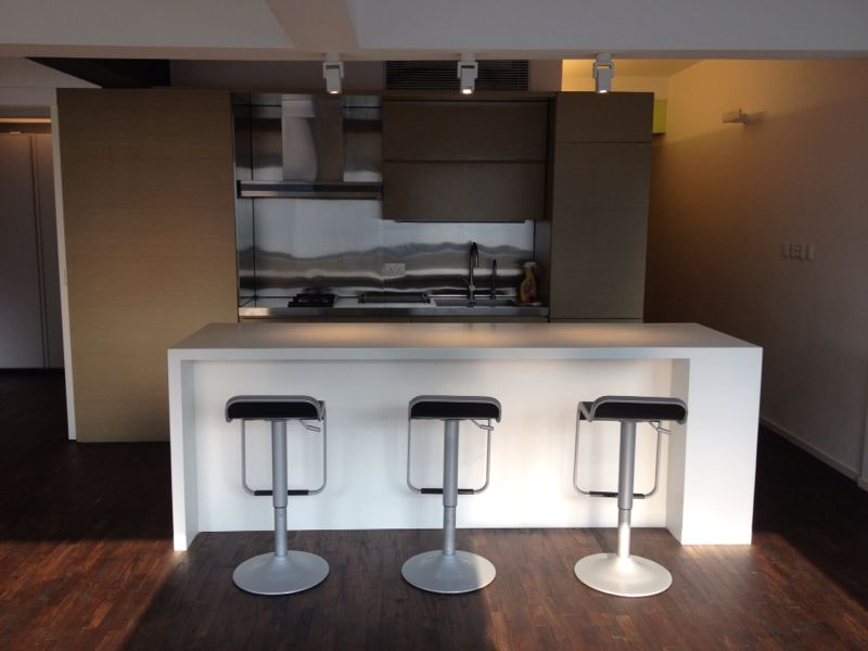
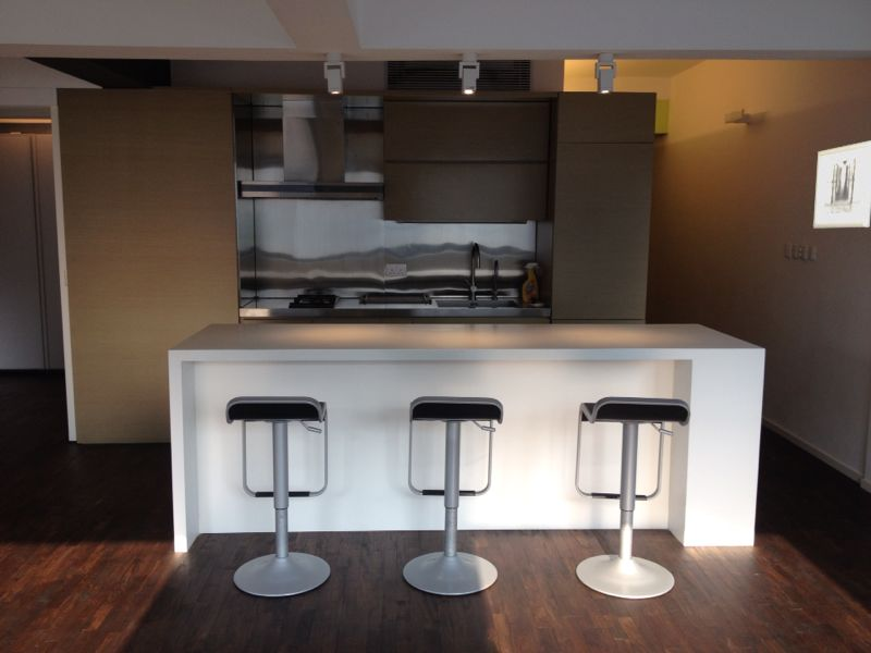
+ wall art (842, 187)
